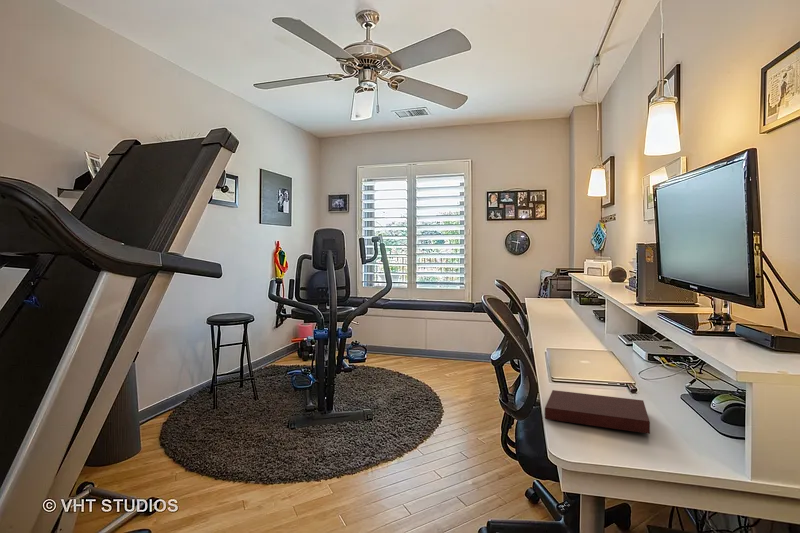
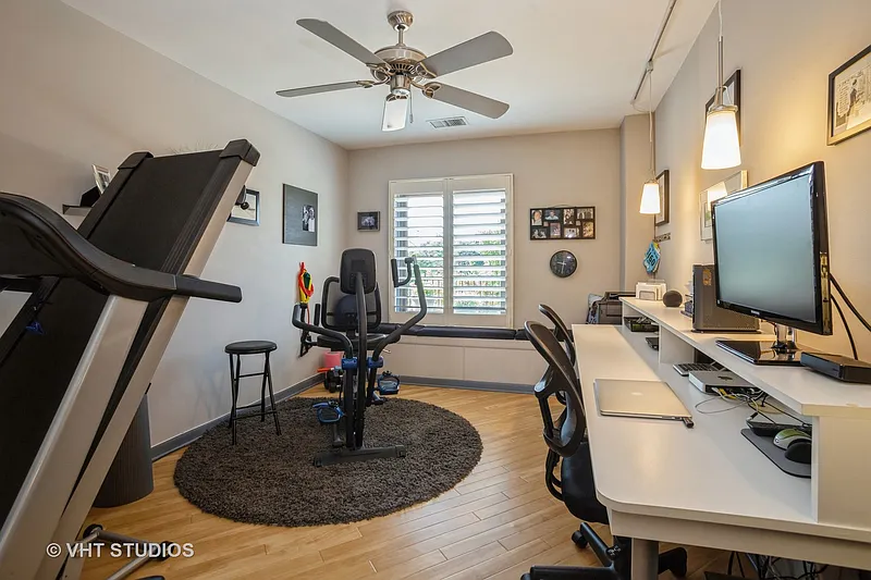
- notebook (595, 409)
